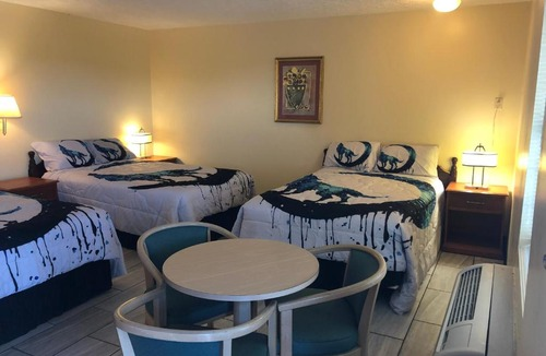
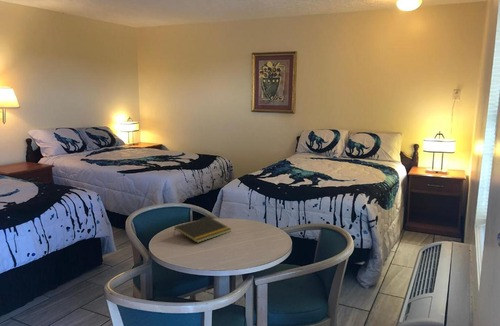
+ notepad (203, 228)
